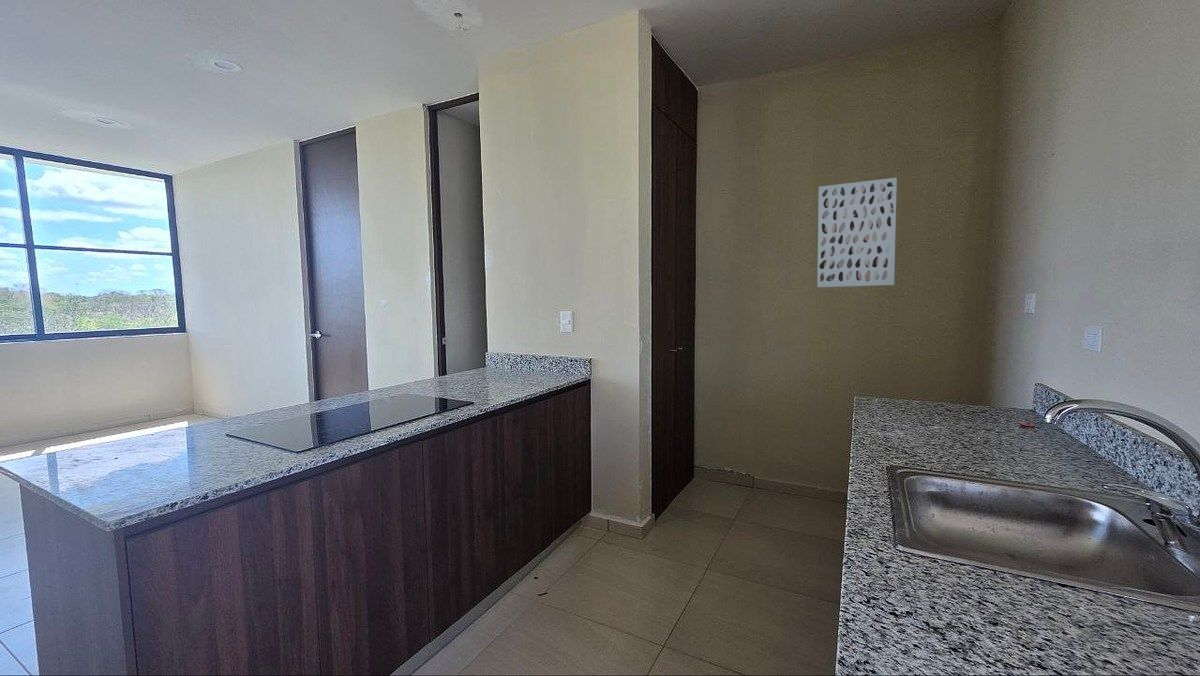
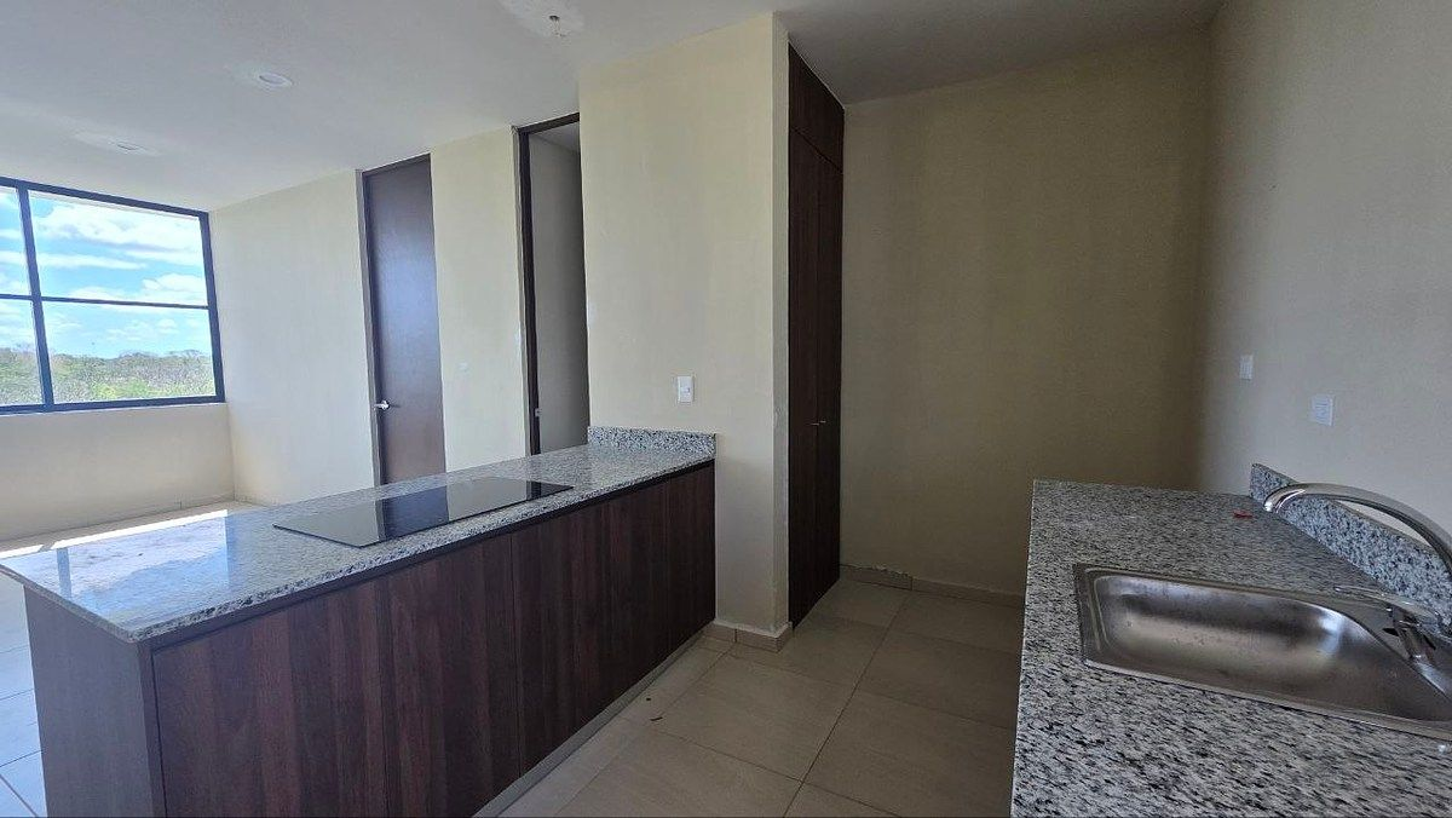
- wall art (855, 234)
